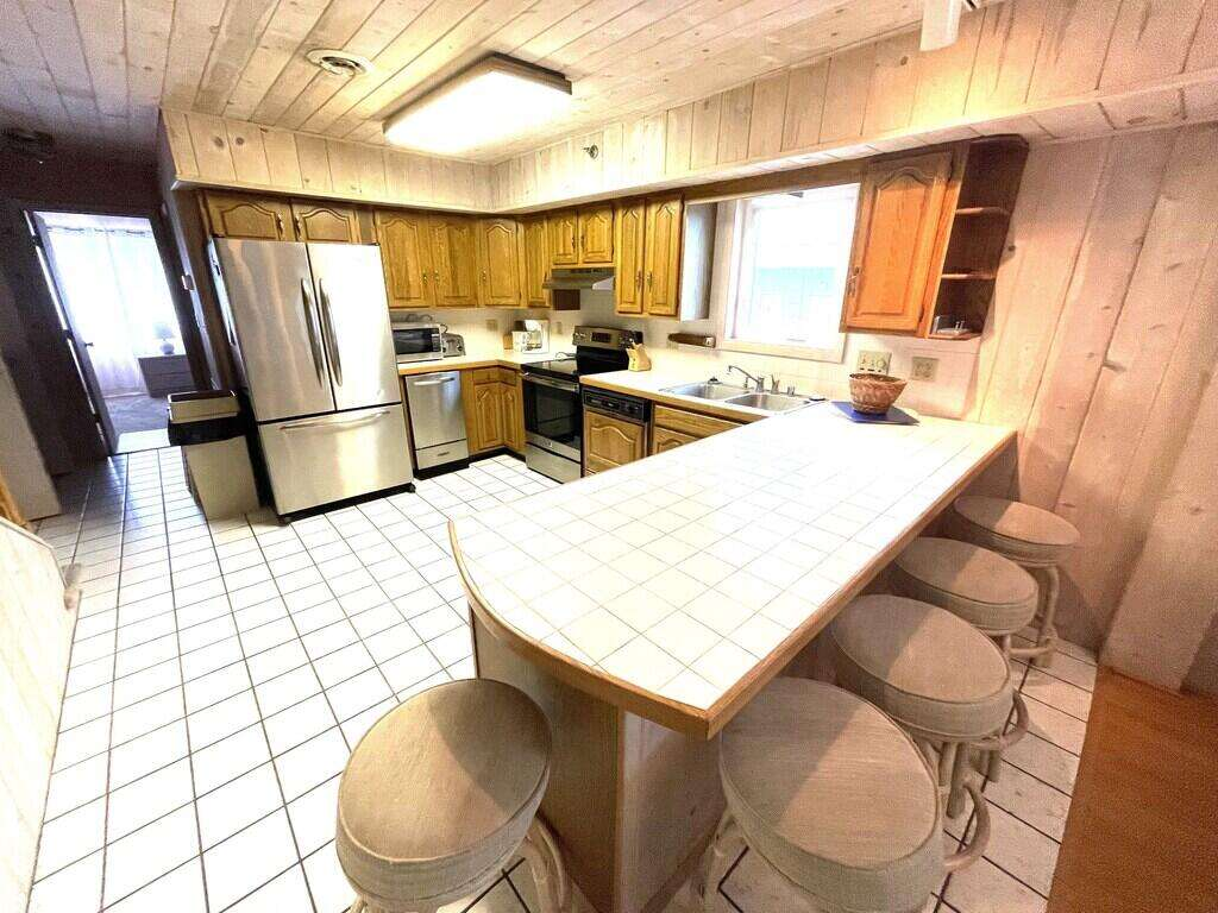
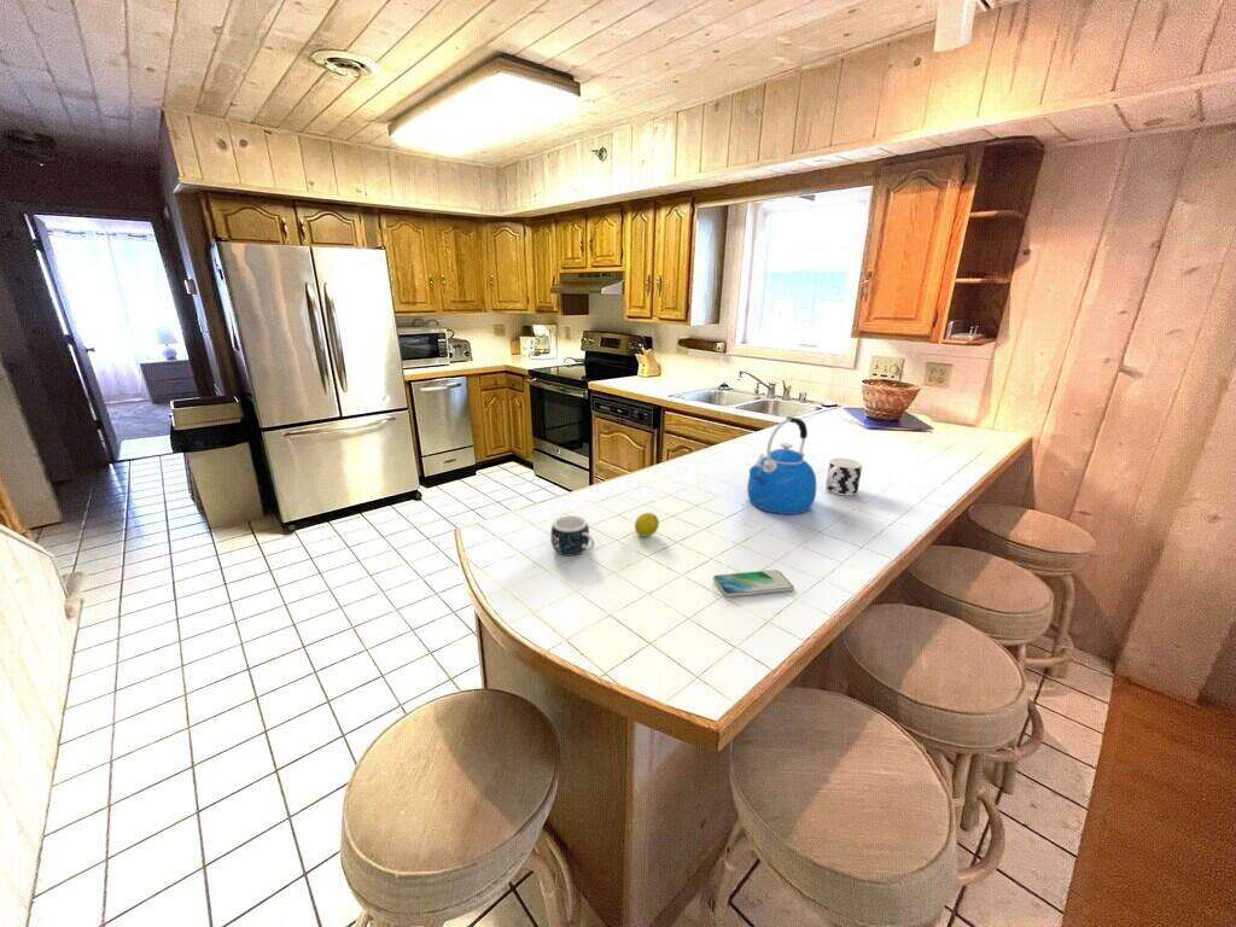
+ kettle (779, 462)
+ mug (575, 537)
+ cup (840, 477)
+ fruit (646, 524)
+ smartphone (752, 582)
